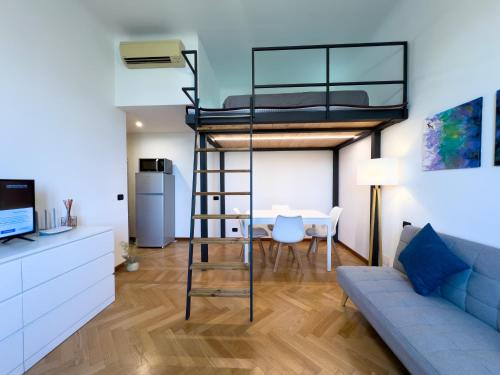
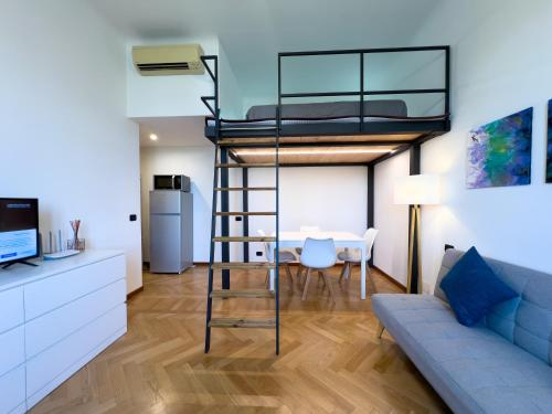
- potted plant (131, 255)
